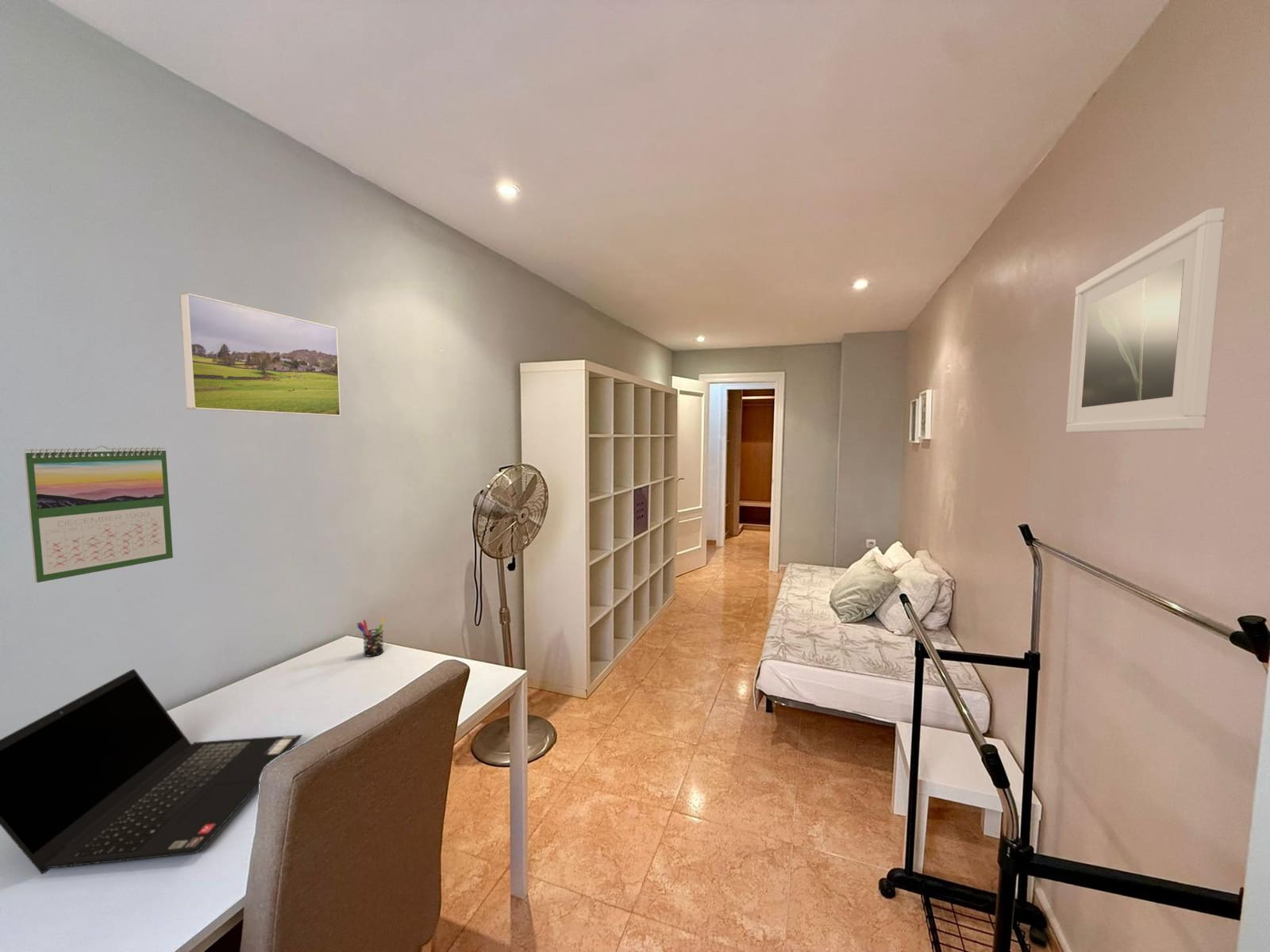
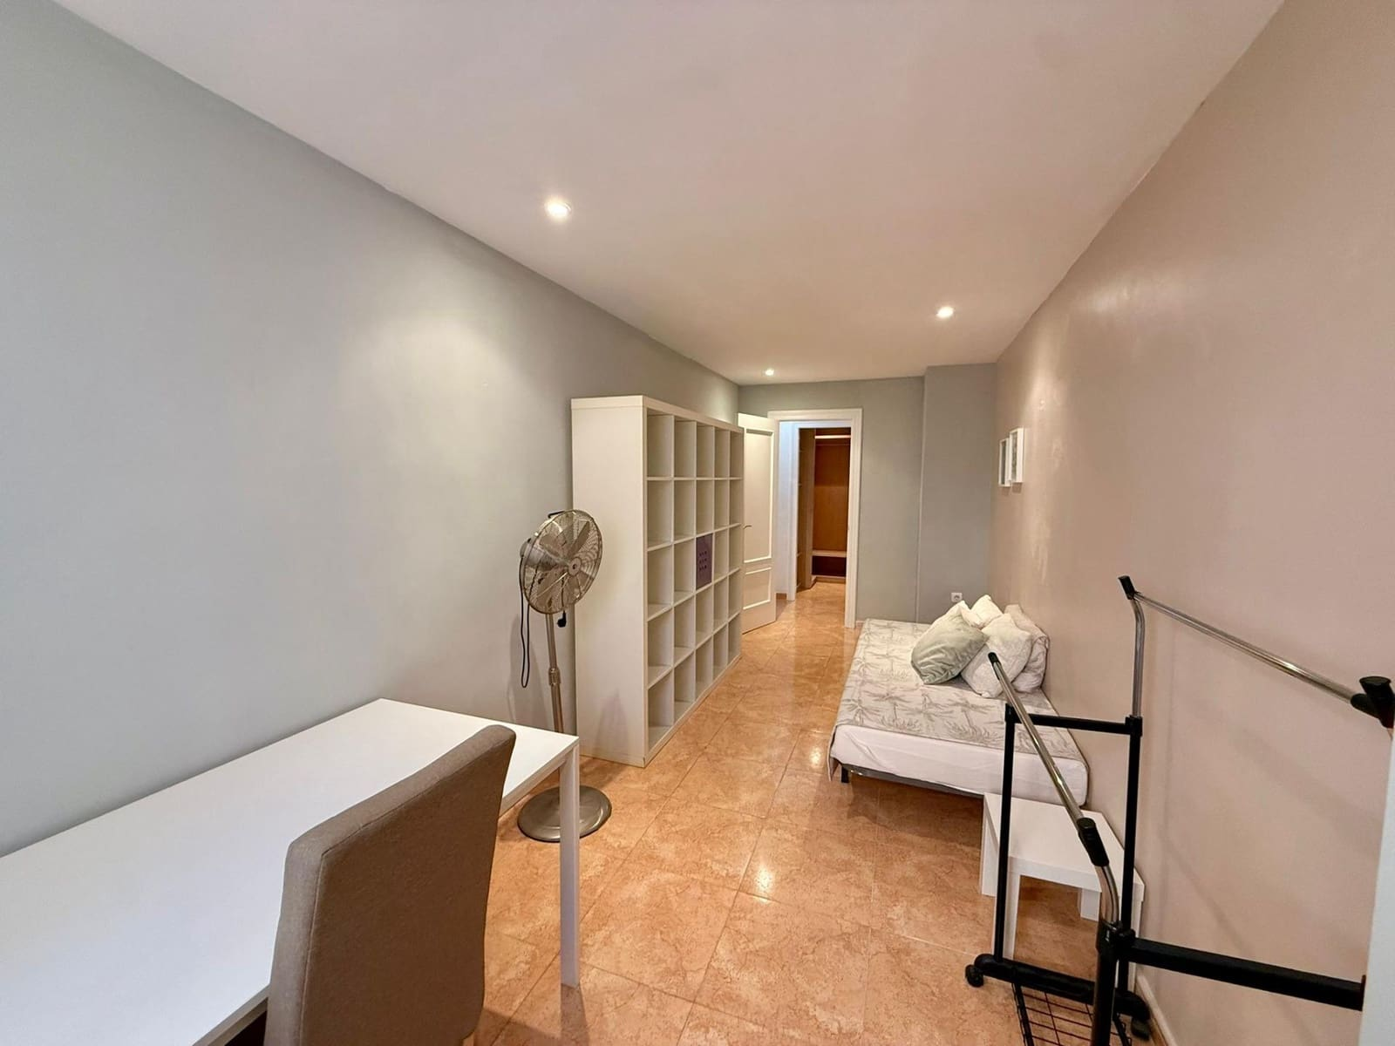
- calendar (106, 508)
- pen holder (373, 635)
- laptop computer (162, 750)
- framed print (271, 363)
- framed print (1128, 344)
